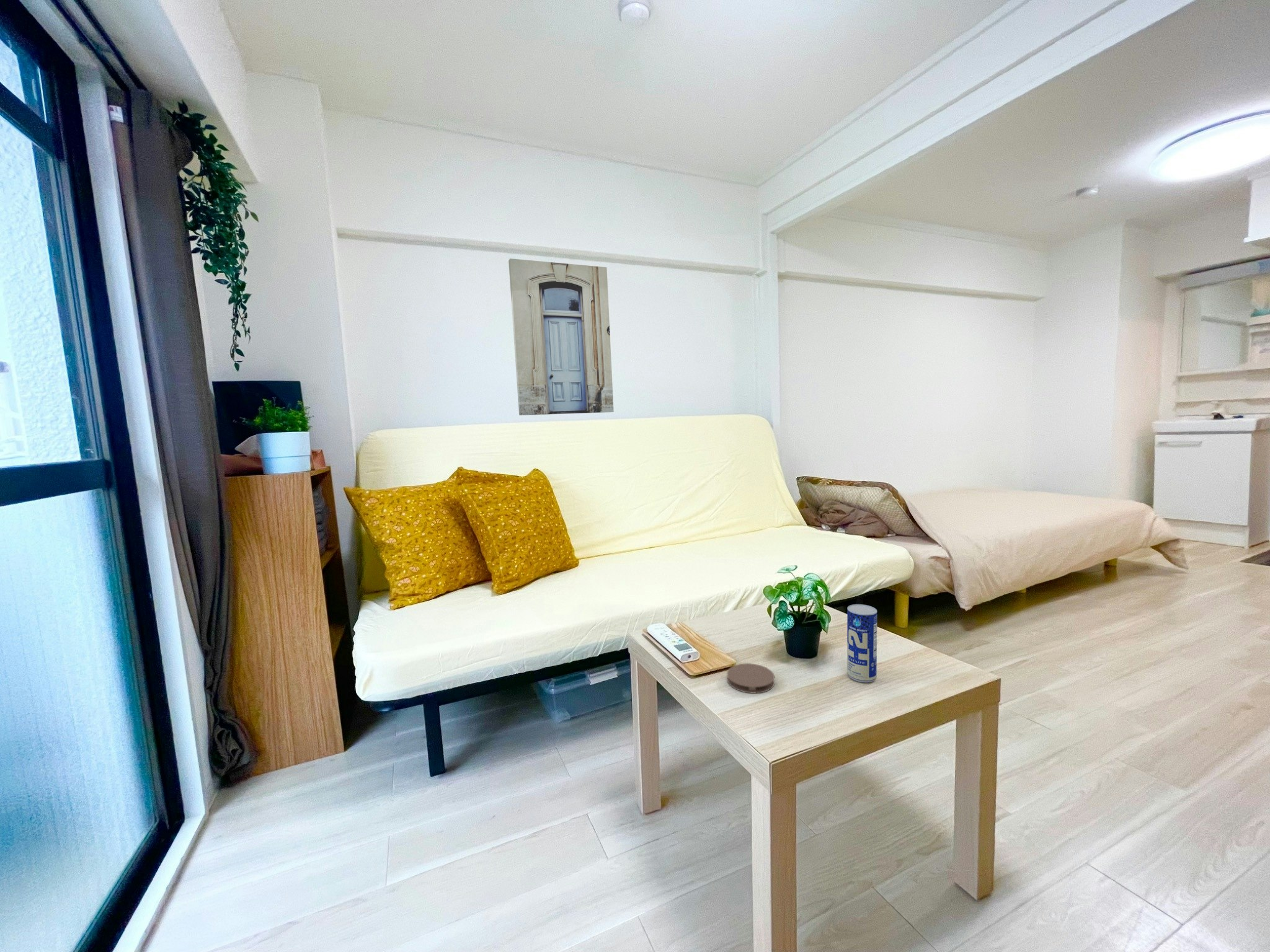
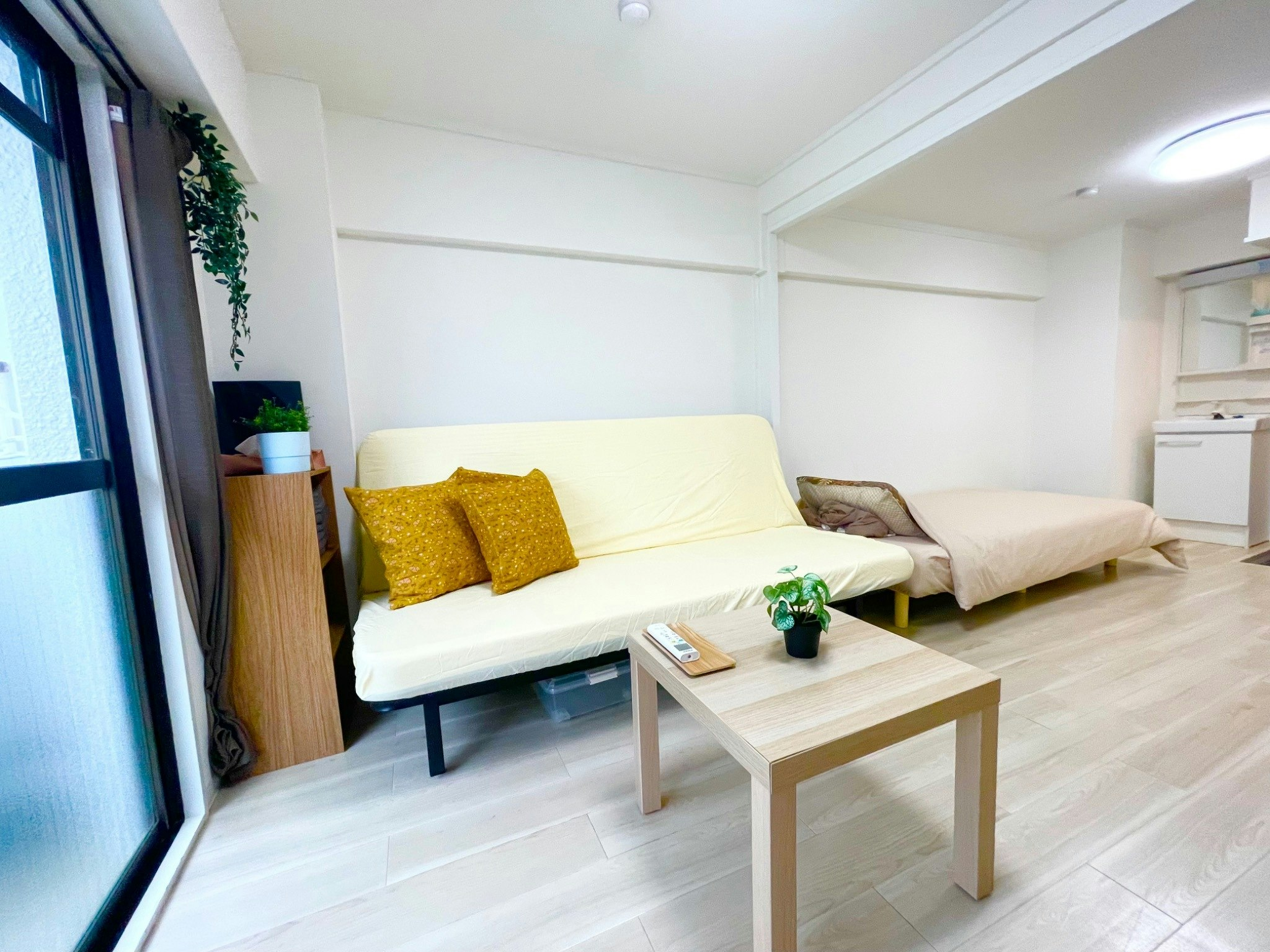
- coaster (750, 677)
- wall art (564, 340)
- beverage can (861, 643)
